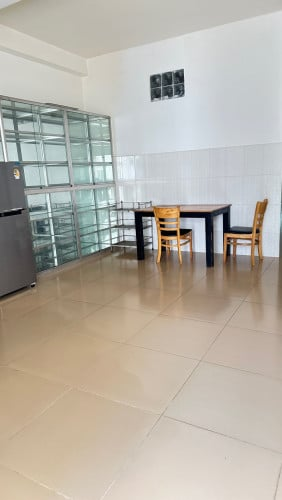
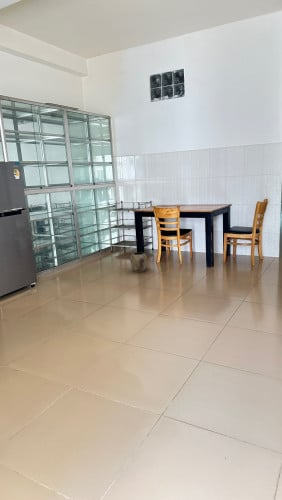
+ planter (139, 262)
